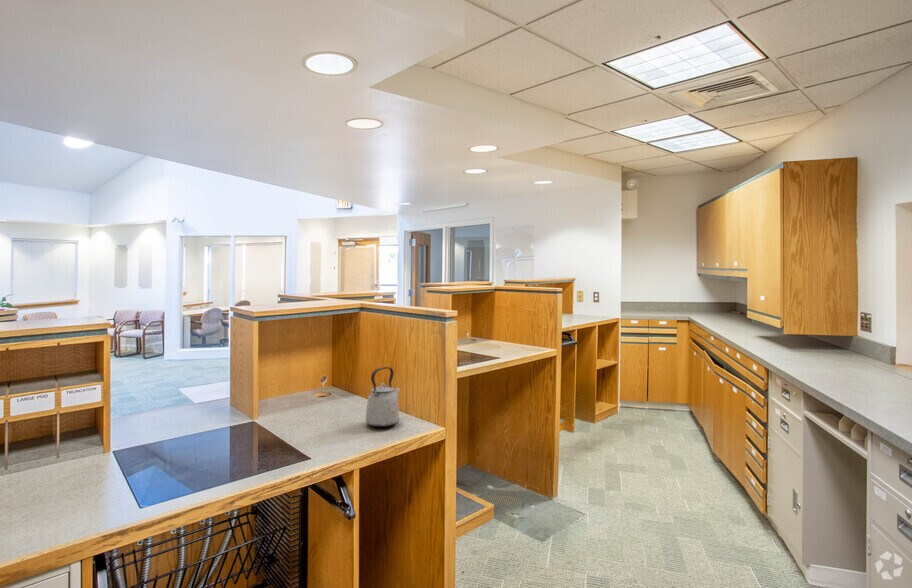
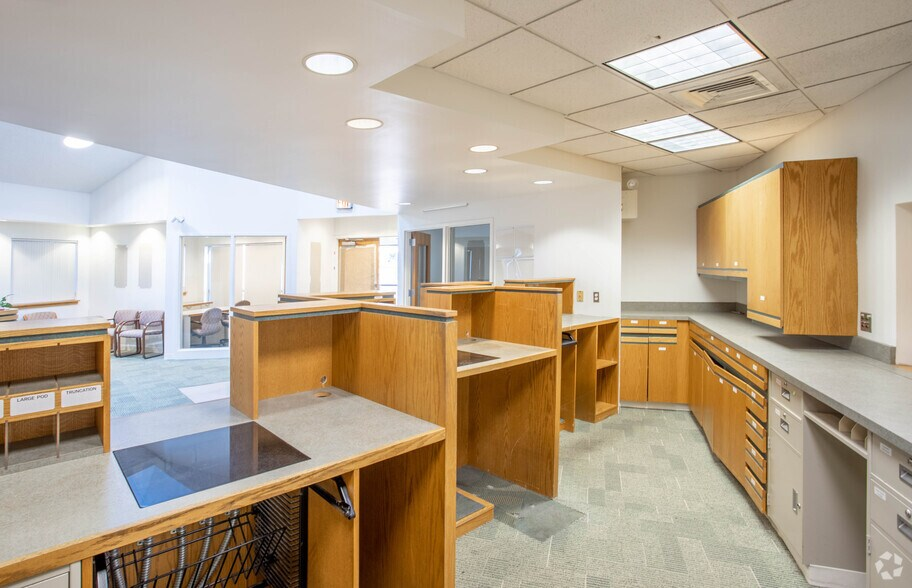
- kettle (386, 394)
